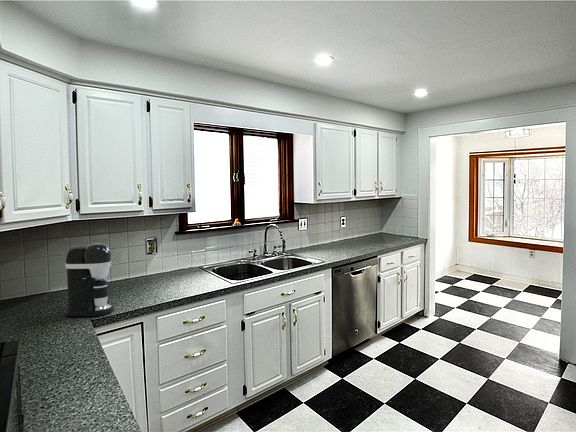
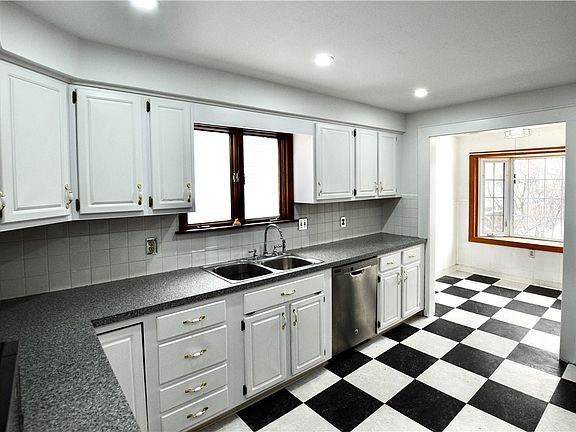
- coffee maker (89, 278)
